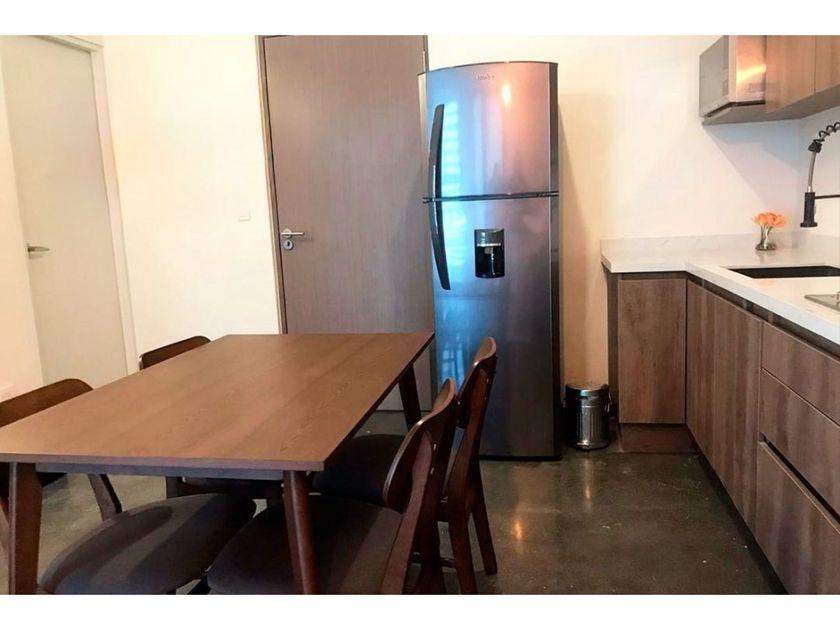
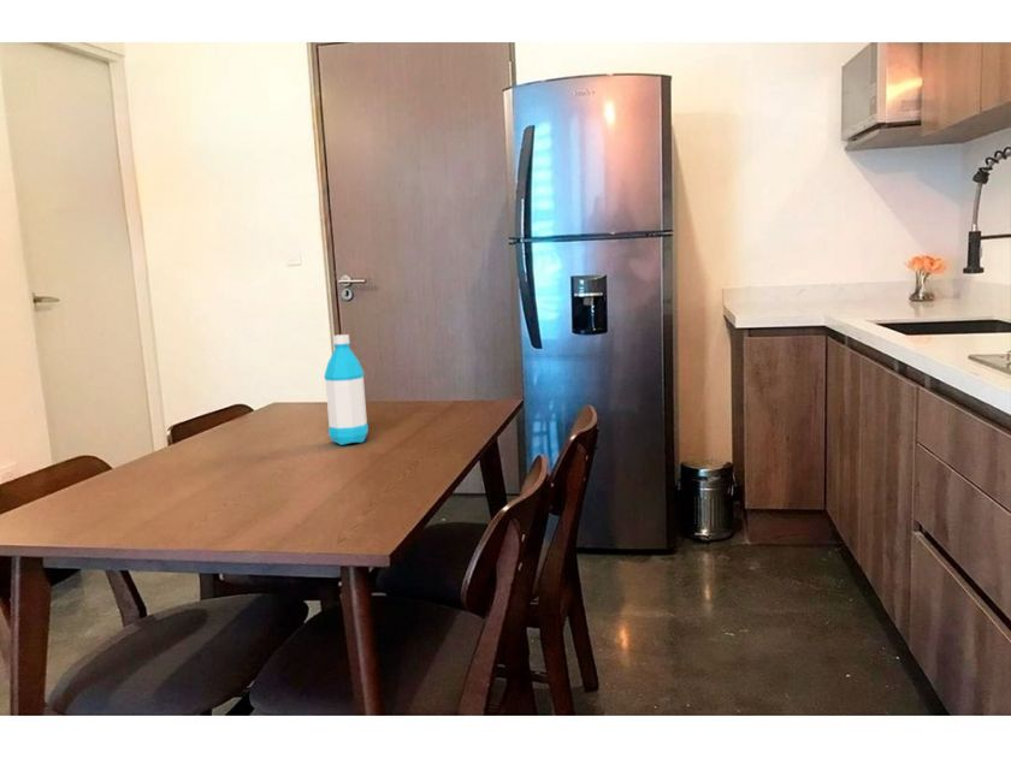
+ water bottle (344, 389)
